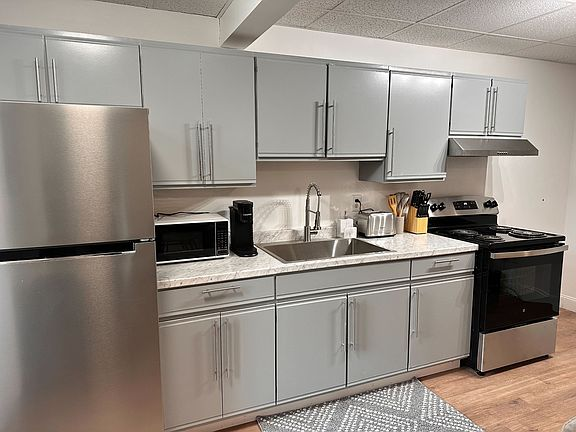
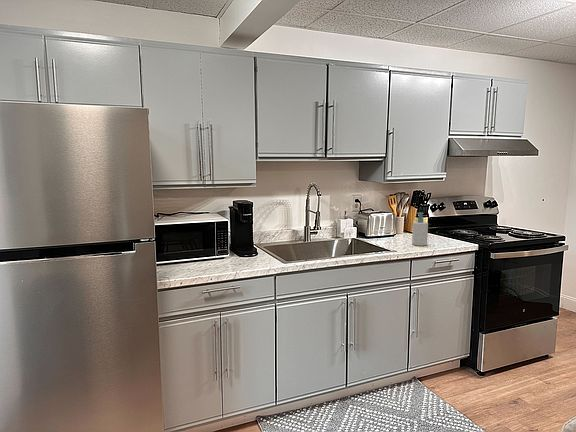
+ soap bottle (420, 228)
